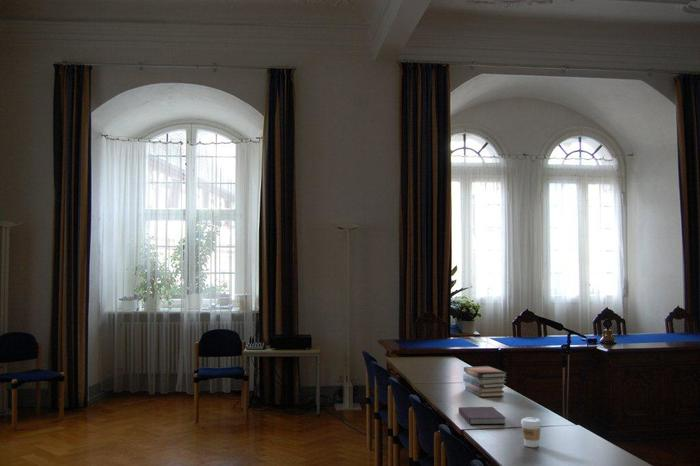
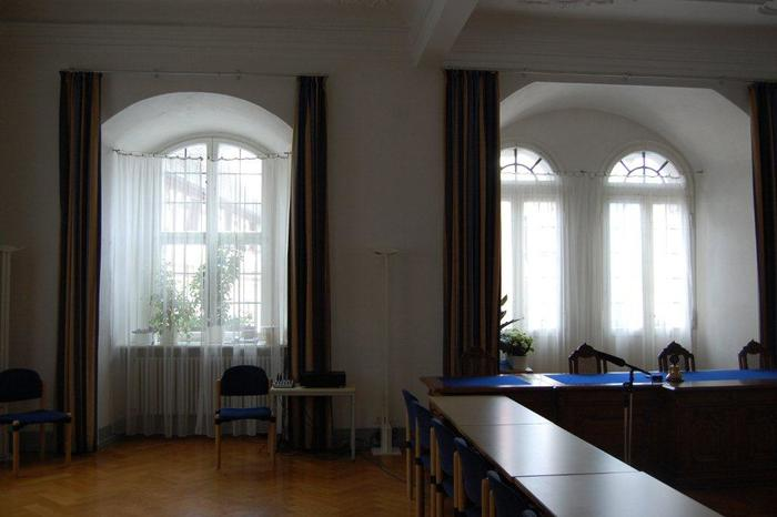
- book stack (484, 381)
- notebook (481, 415)
- coffee cup (531, 431)
